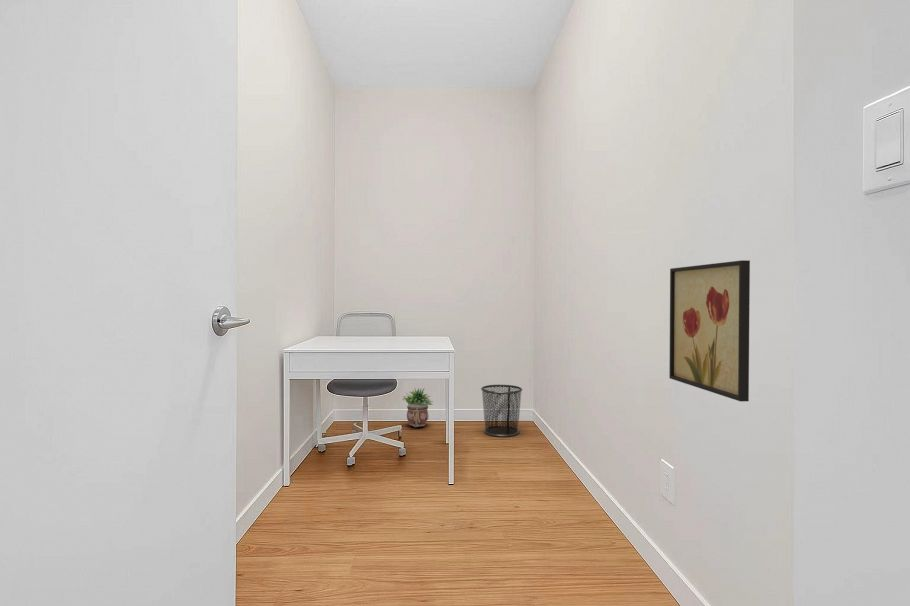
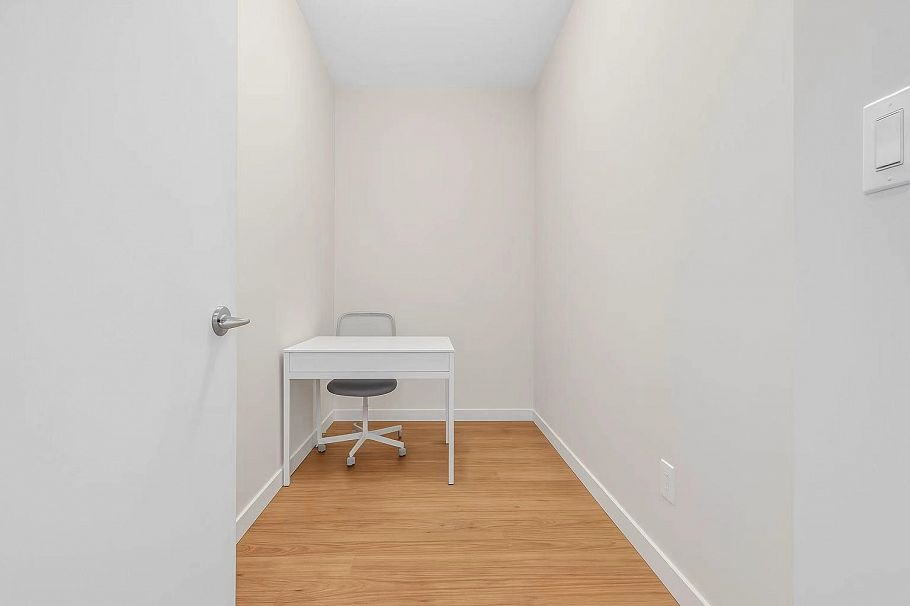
- wall art (707, 326)
- potted plant (417, 406)
- waste bin (501, 409)
